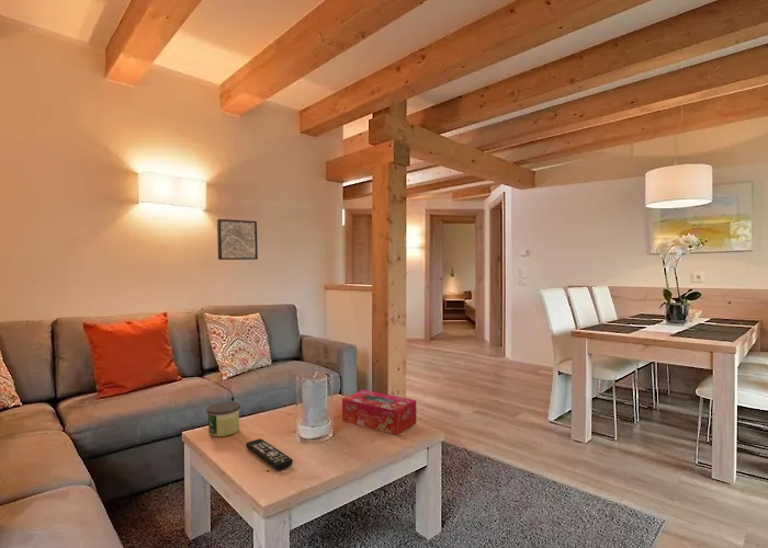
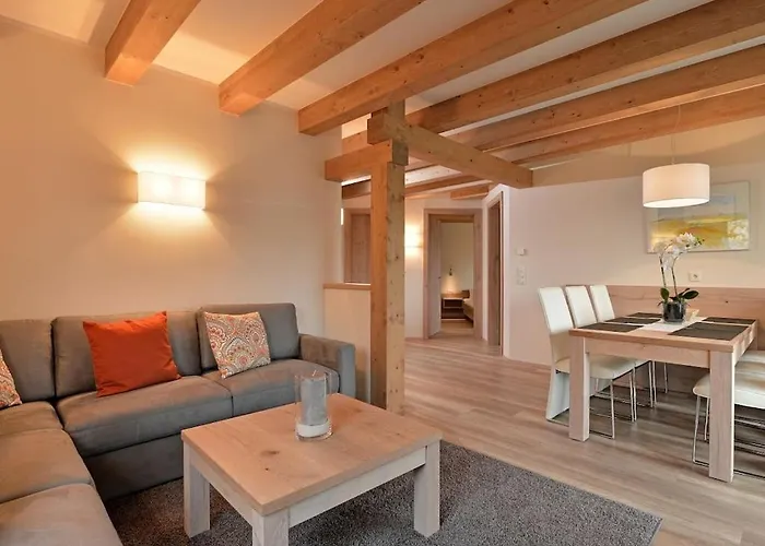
- tissue box (379, 410)
- candle (224, 419)
- wall art (237, 239)
- remote control (268, 453)
